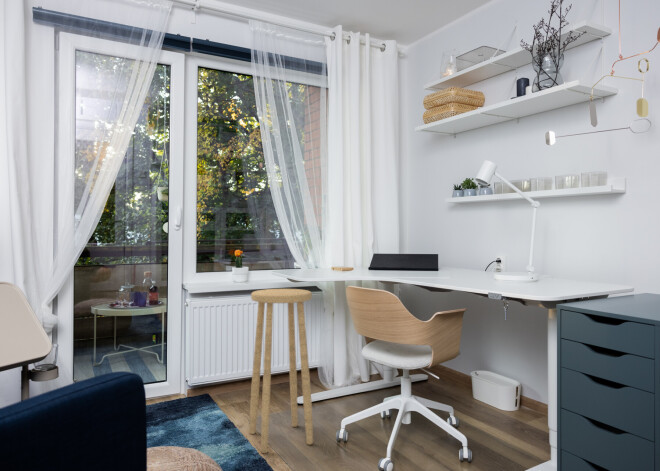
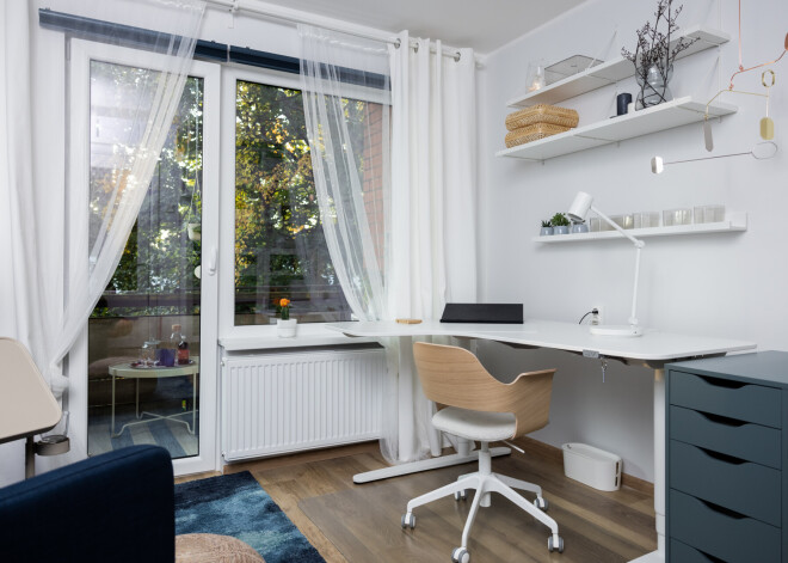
- stool (289, 365)
